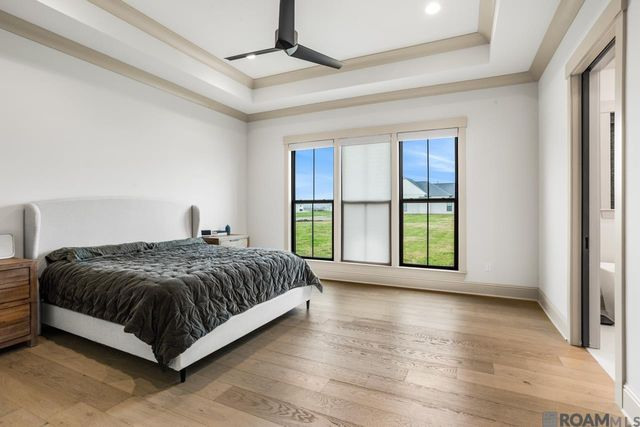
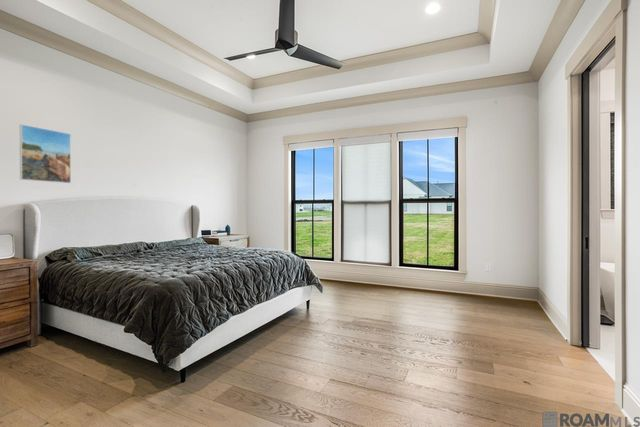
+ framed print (46, 155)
